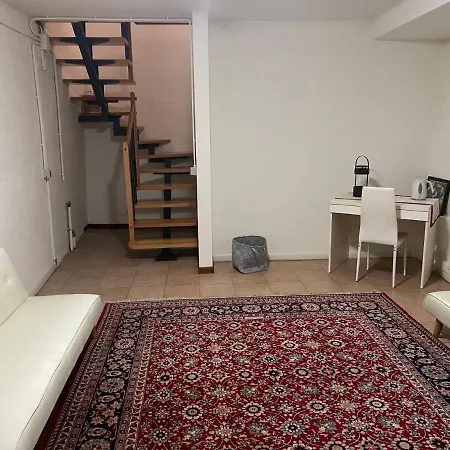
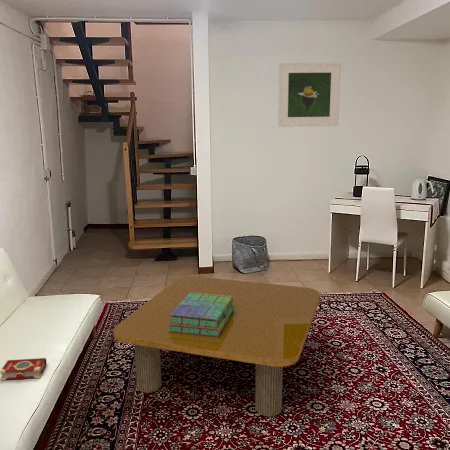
+ book (21, 368)
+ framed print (309, 95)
+ stack of books (202, 312)
+ coffee table (226, 337)
